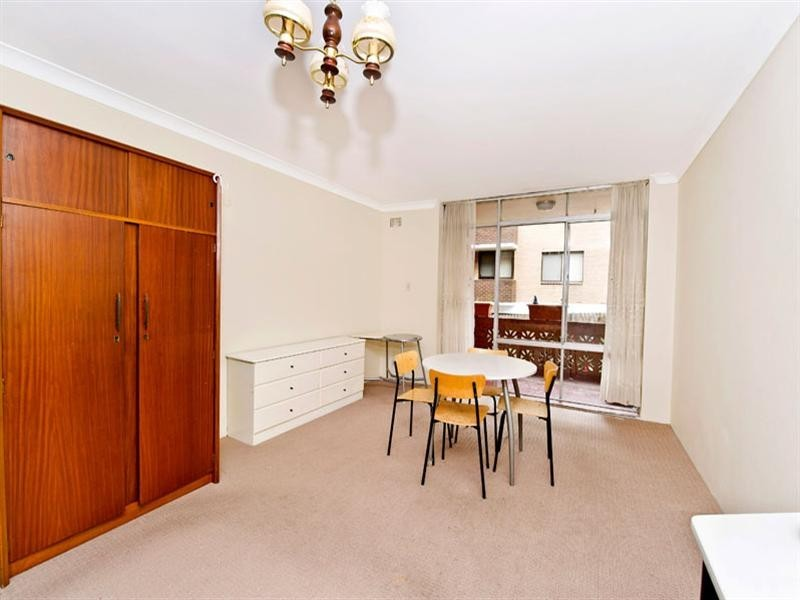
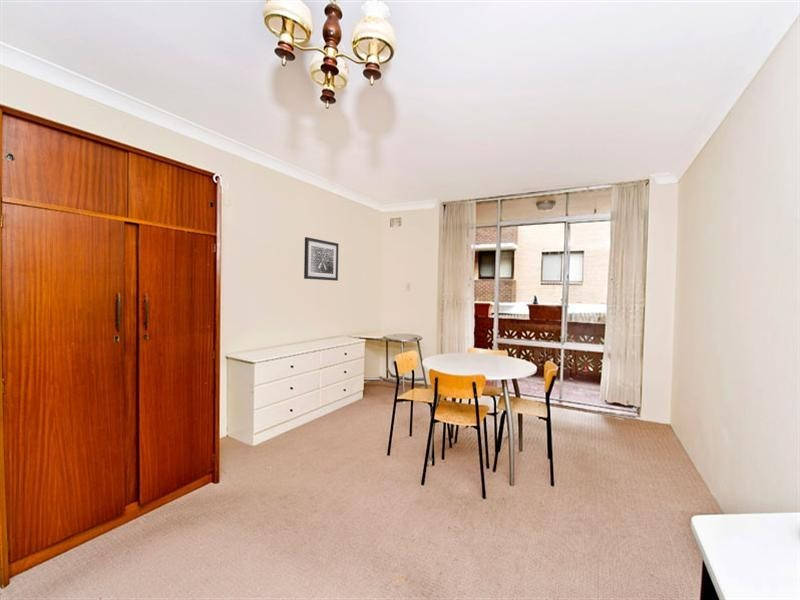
+ wall art (322, 260)
